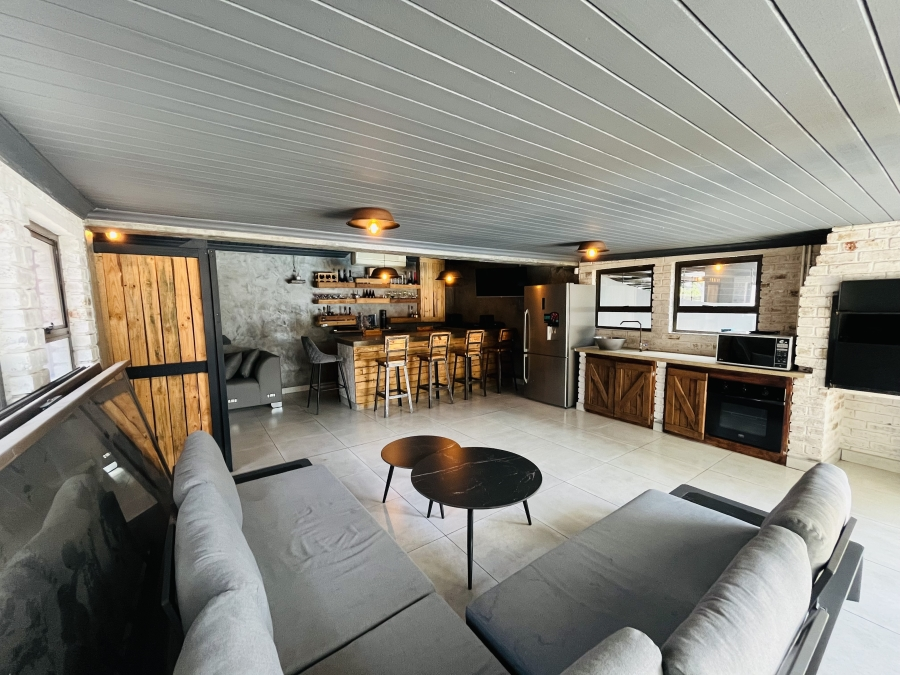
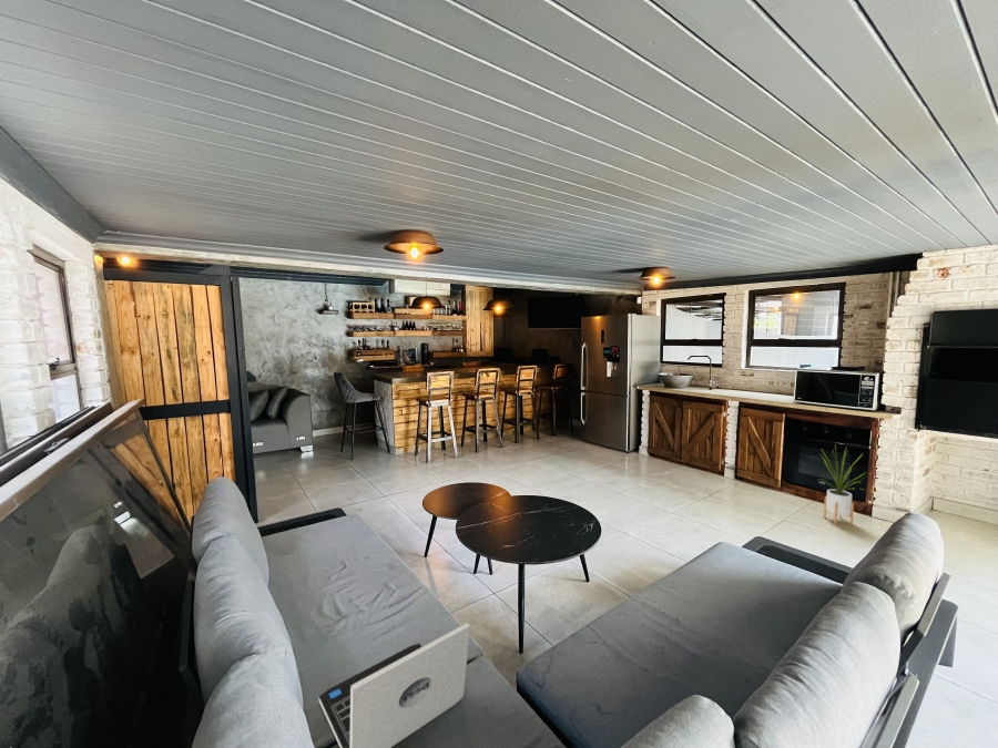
+ laptop (391, 664)
+ house plant (841, 484)
